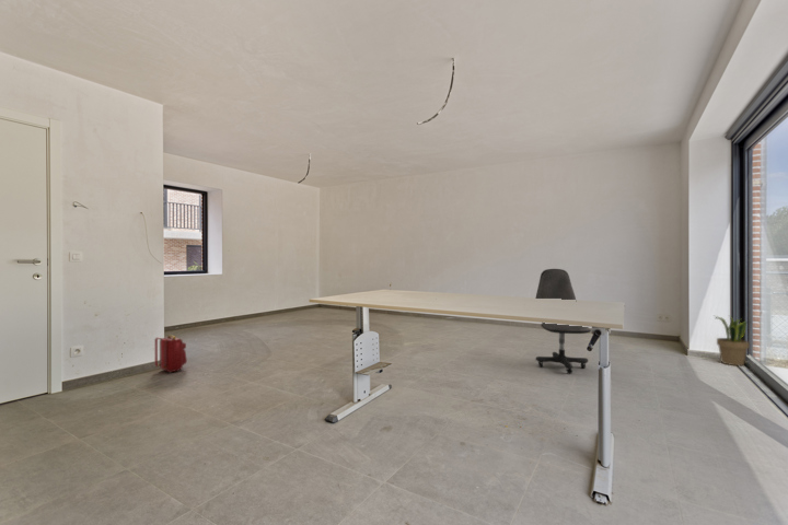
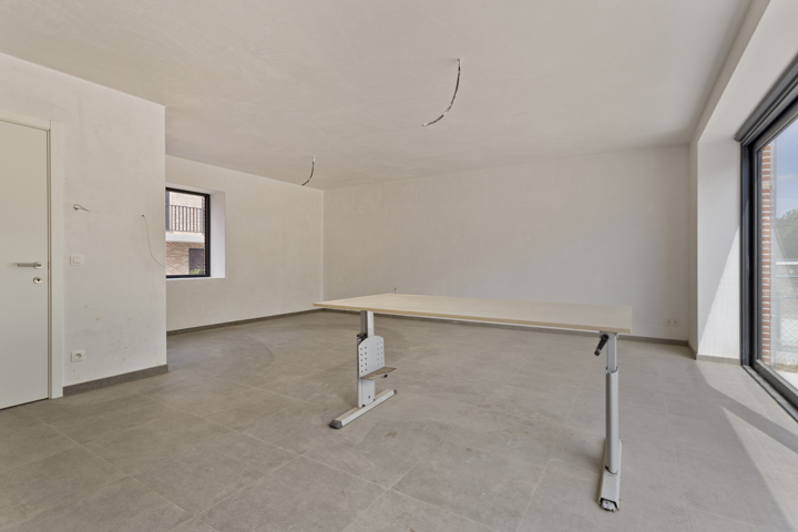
- backpack (171, 352)
- office chair (561, 325)
- potted plant (730, 339)
